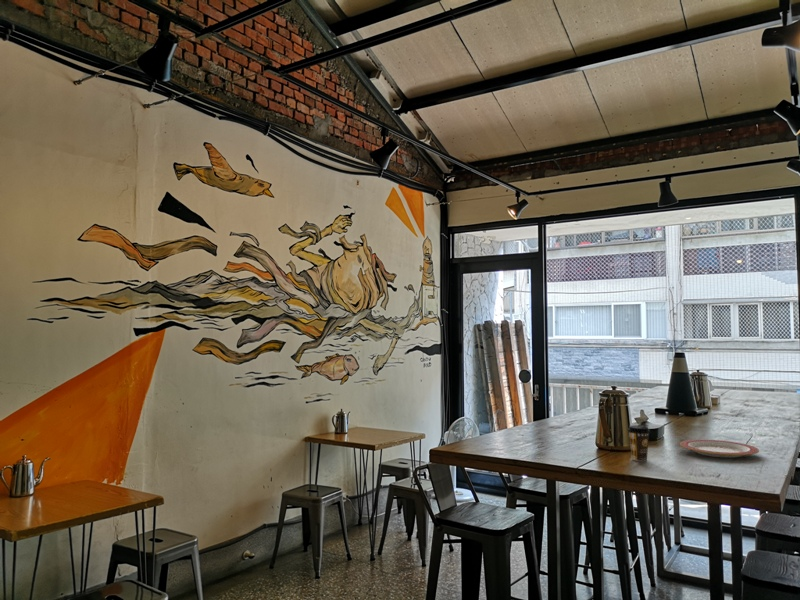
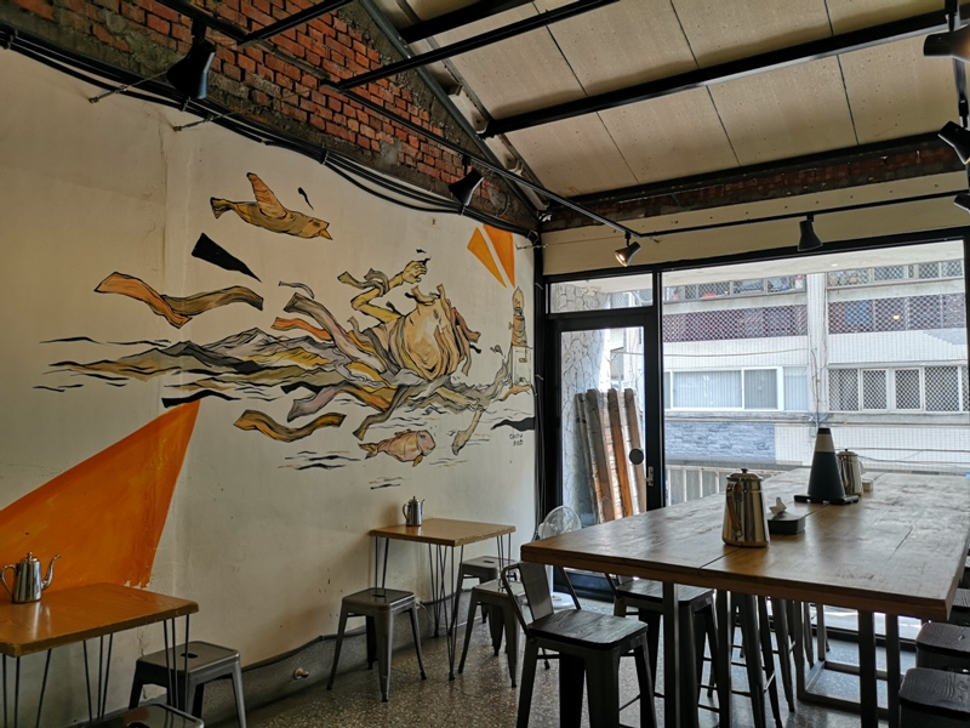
- plate (718, 449)
- coffee cup (639, 443)
